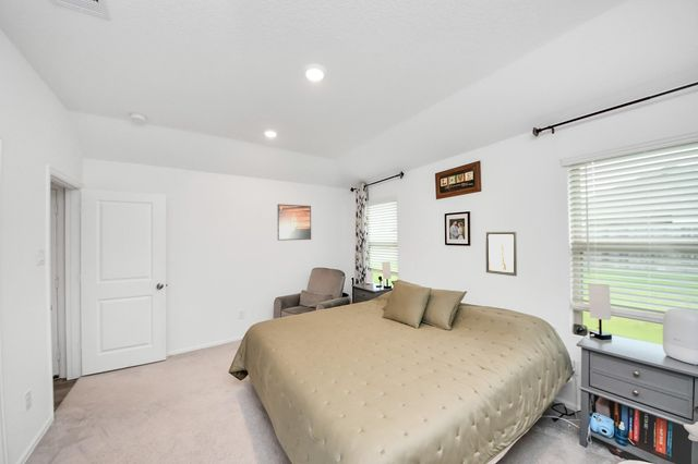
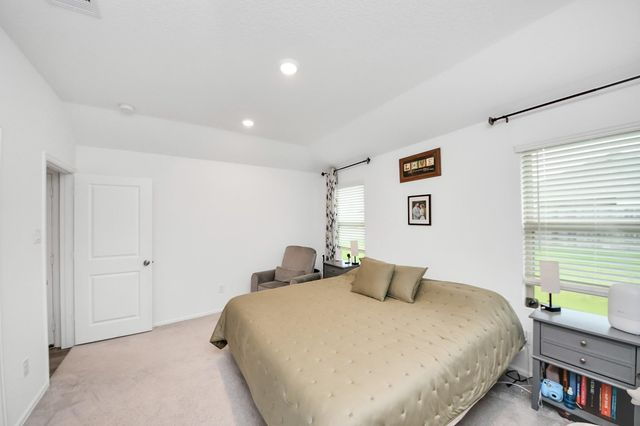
- wall art (501, 253)
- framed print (294, 222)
